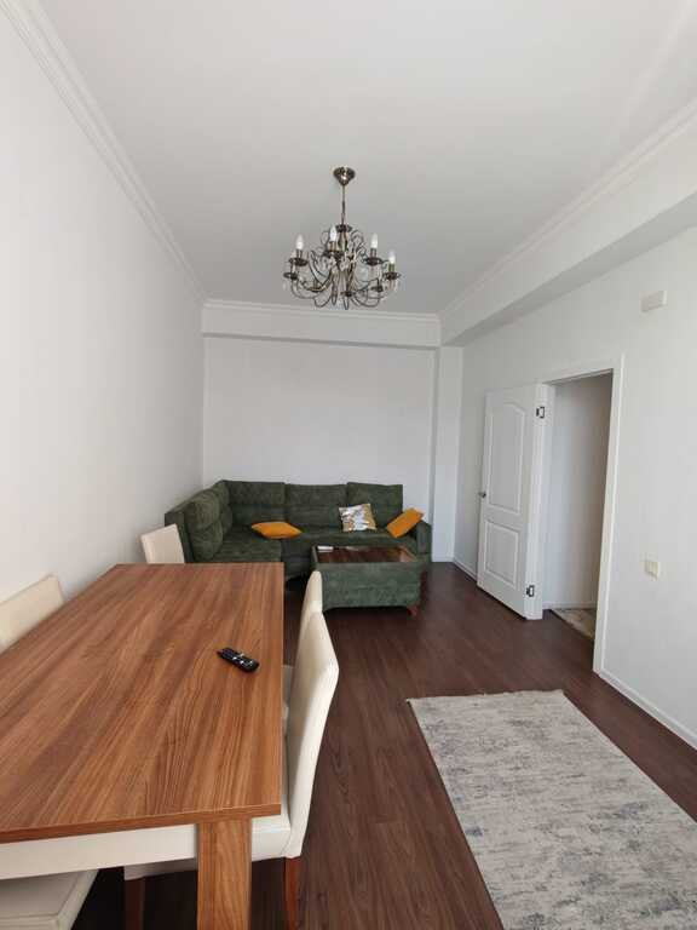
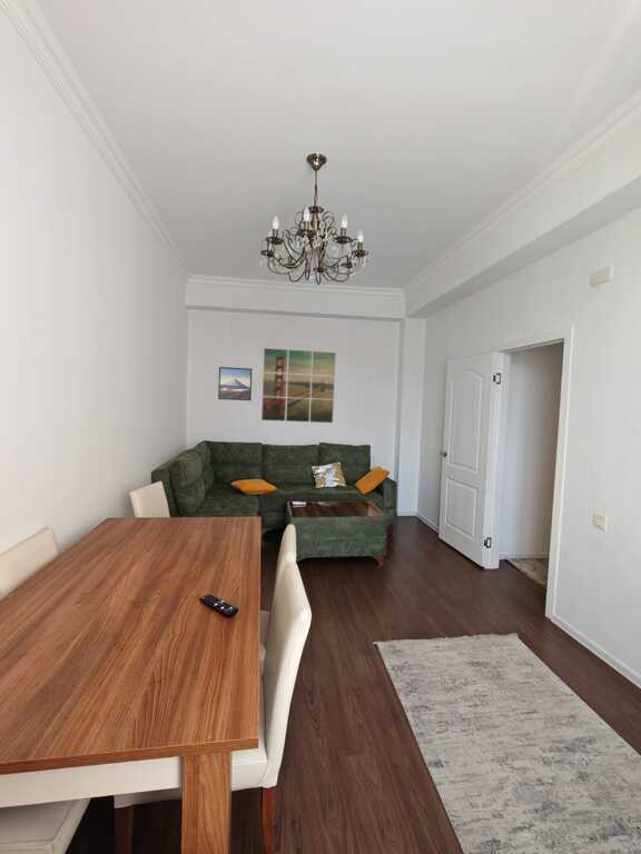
+ wall art (298, 386)
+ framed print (235, 384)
